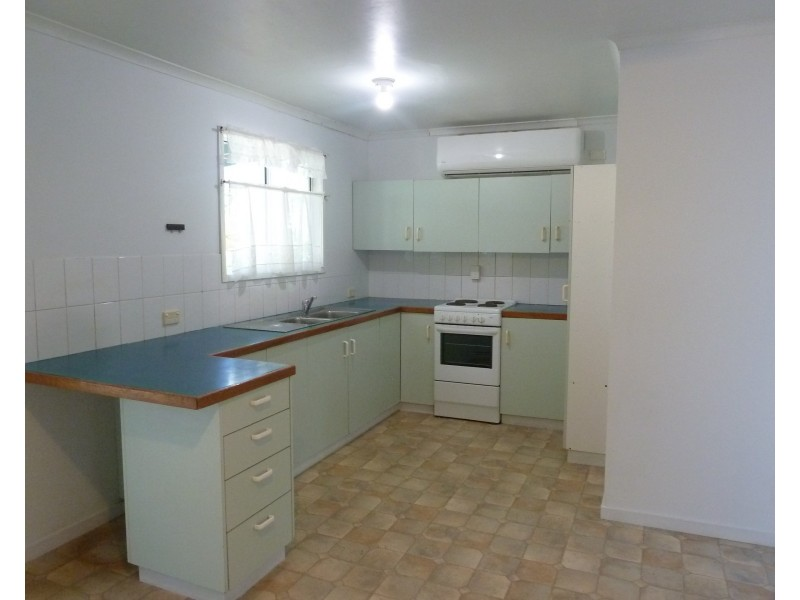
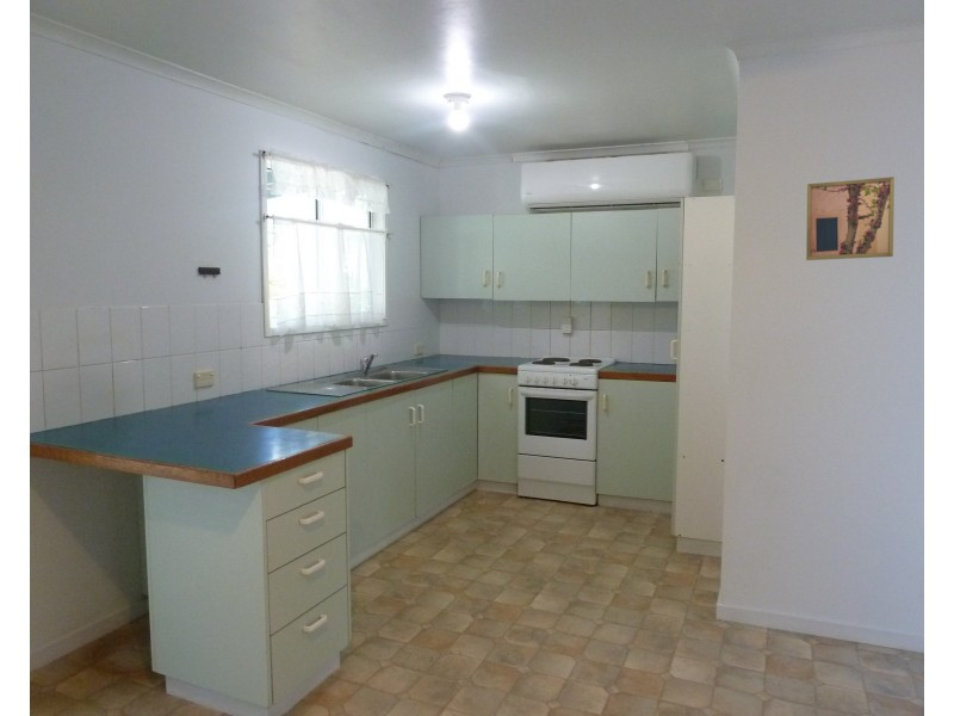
+ wall art (848, 220)
